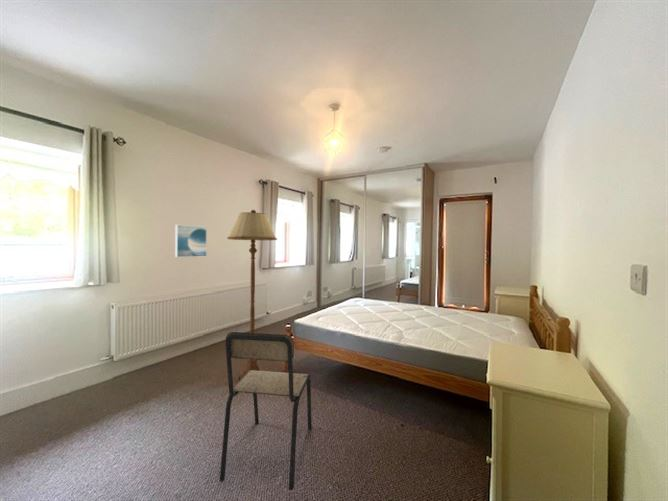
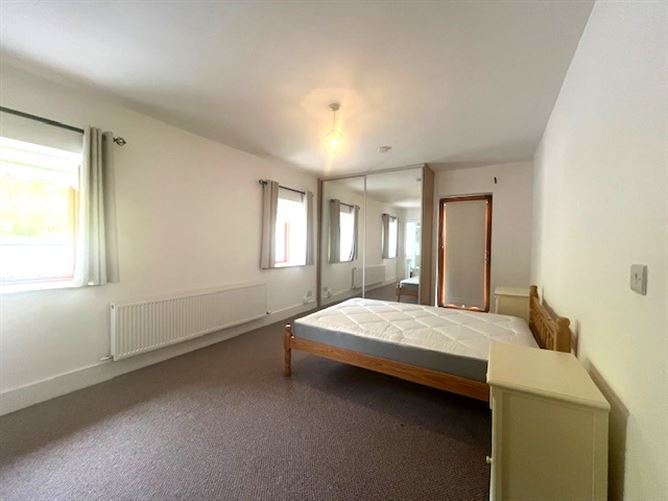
- floor lamp (252, 292)
- chair (272, 386)
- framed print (191, 241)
